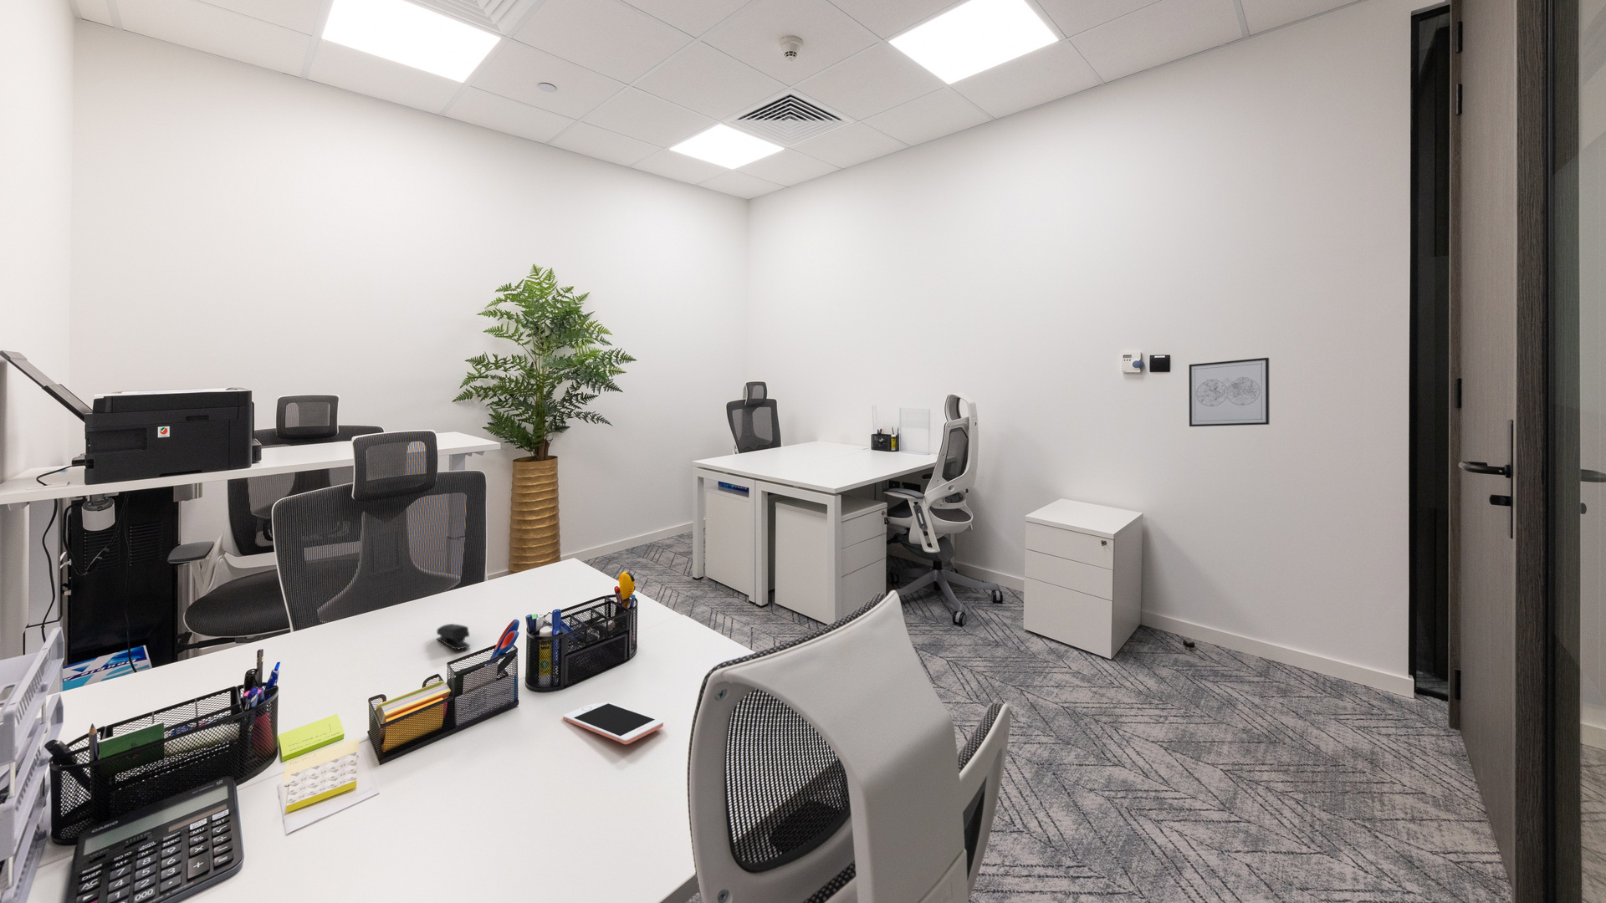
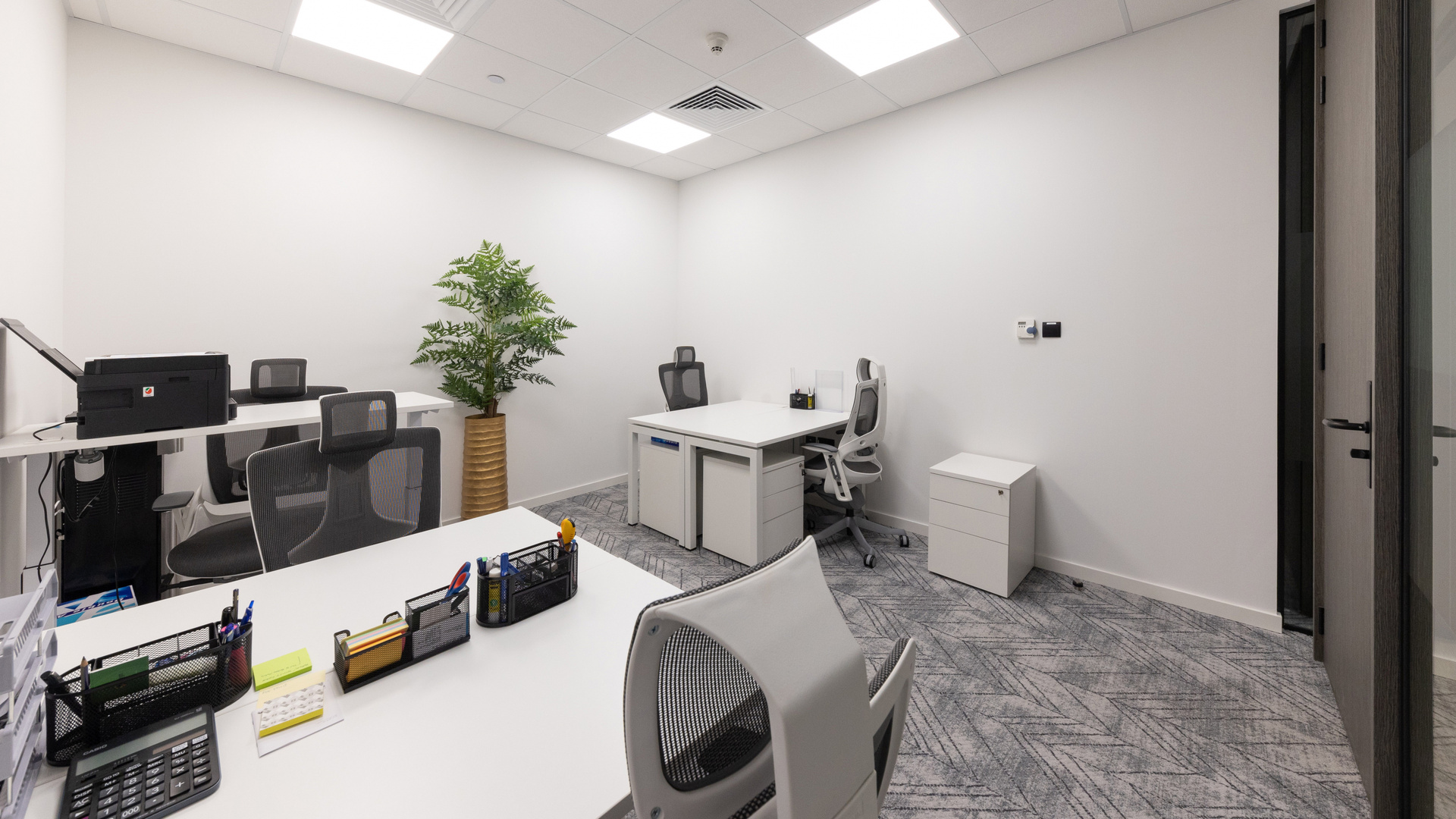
- wall art (1227, 393)
- stapler (452, 632)
- cell phone (612, 721)
